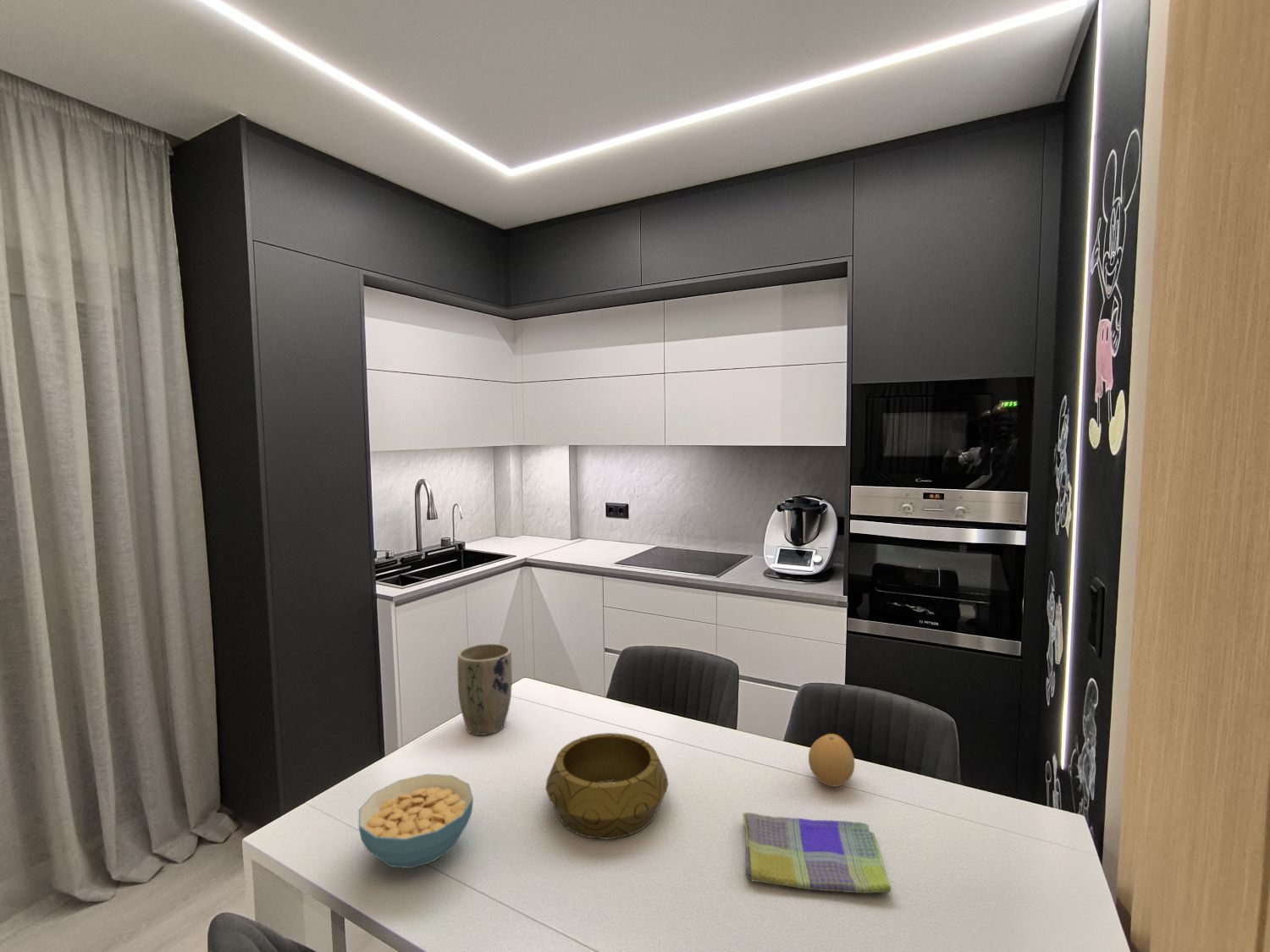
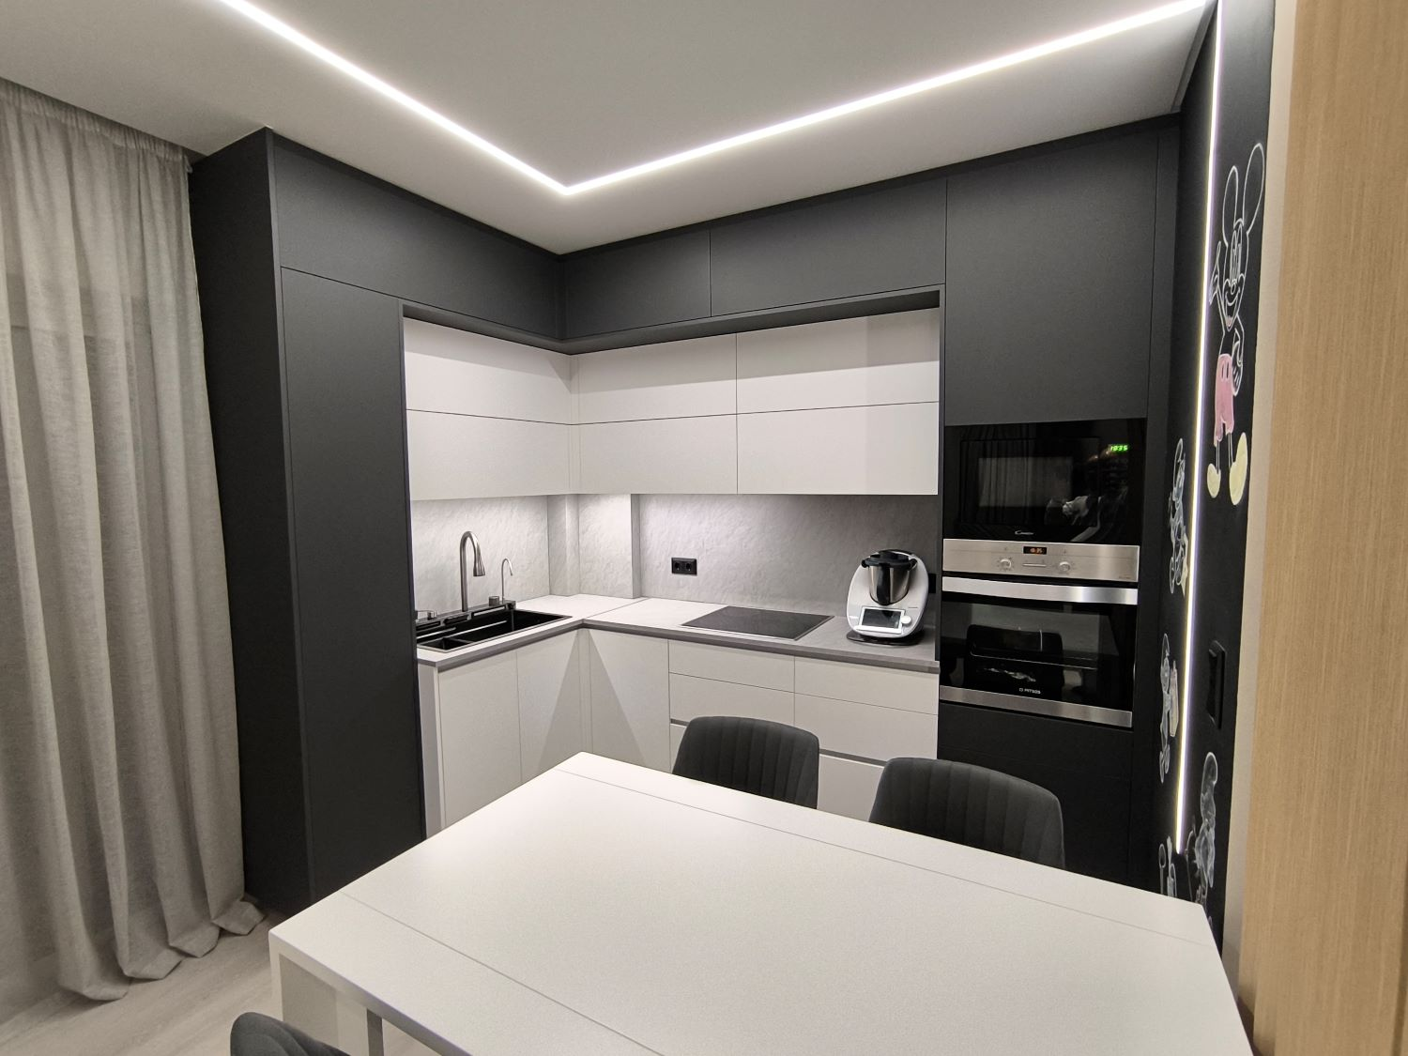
- decorative bowl (607, 781)
- fruit (831, 759)
- cereal bowl (417, 829)
- dish towel (810, 850)
- plant pot (485, 689)
